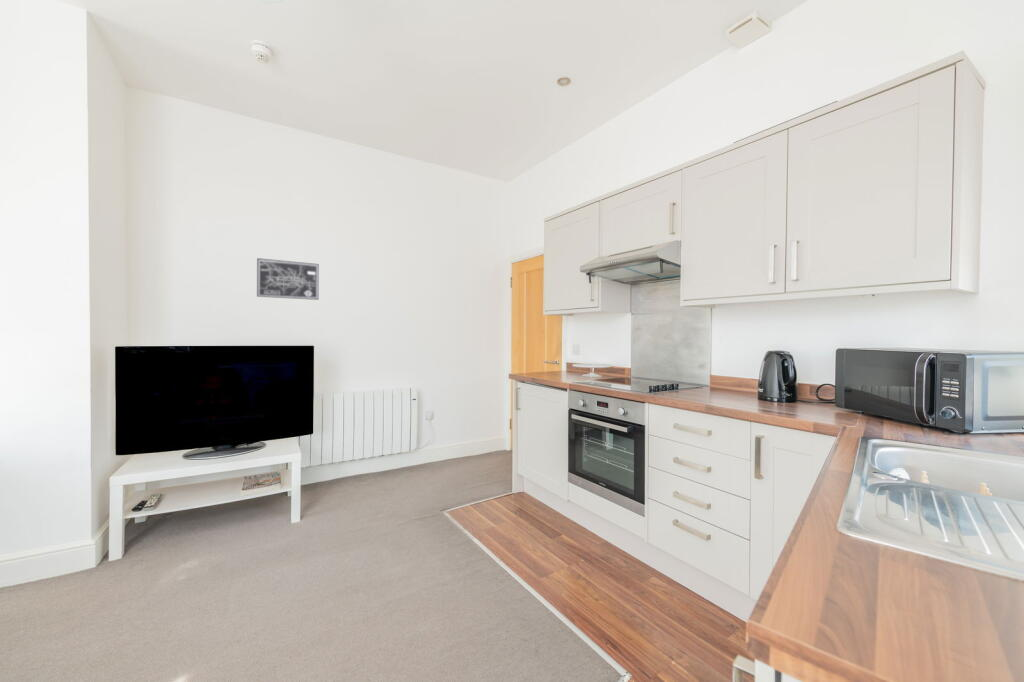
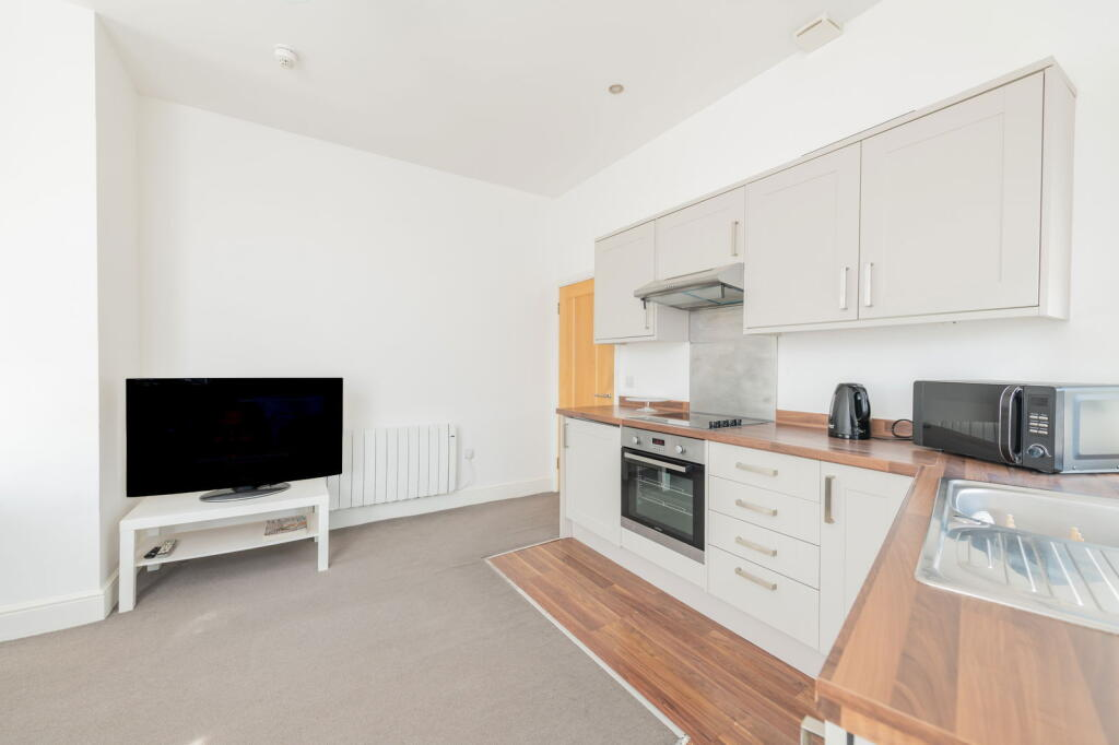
- wall art (288, 279)
